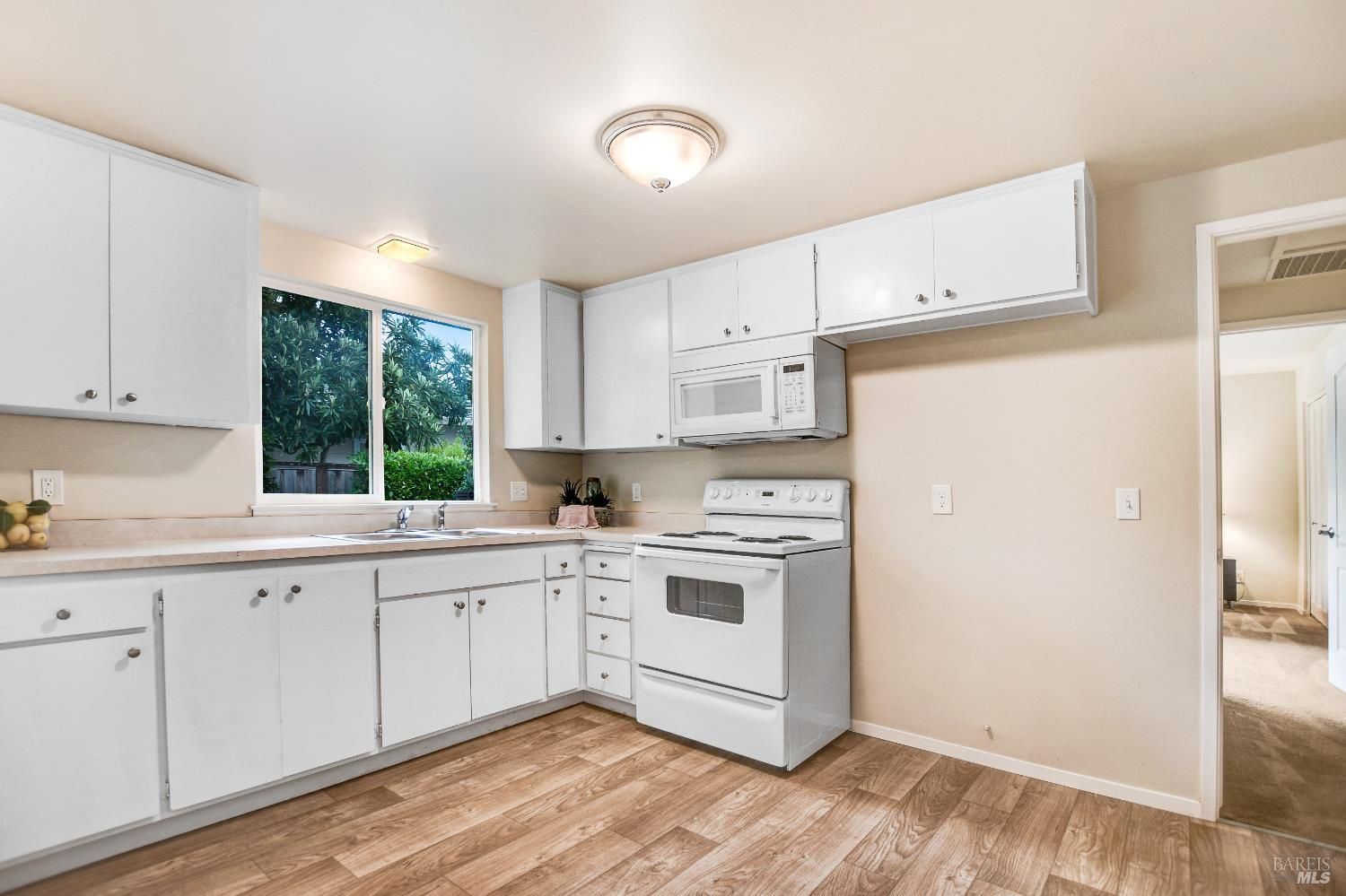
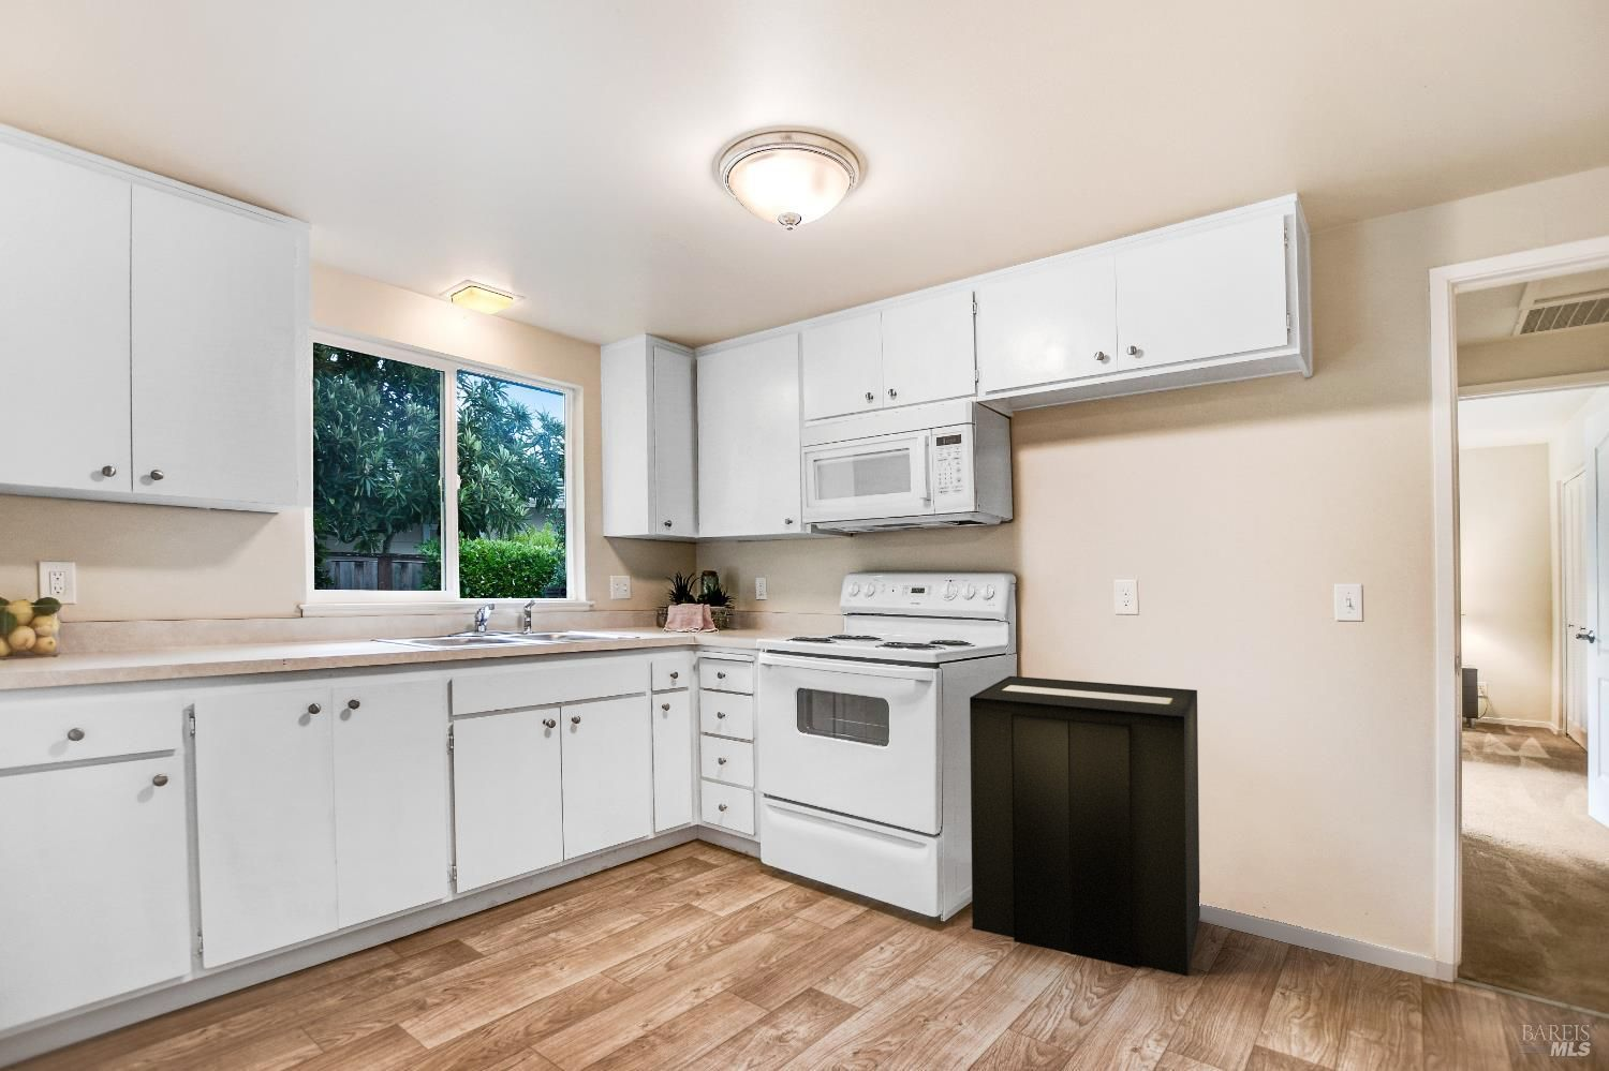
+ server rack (1085, 808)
